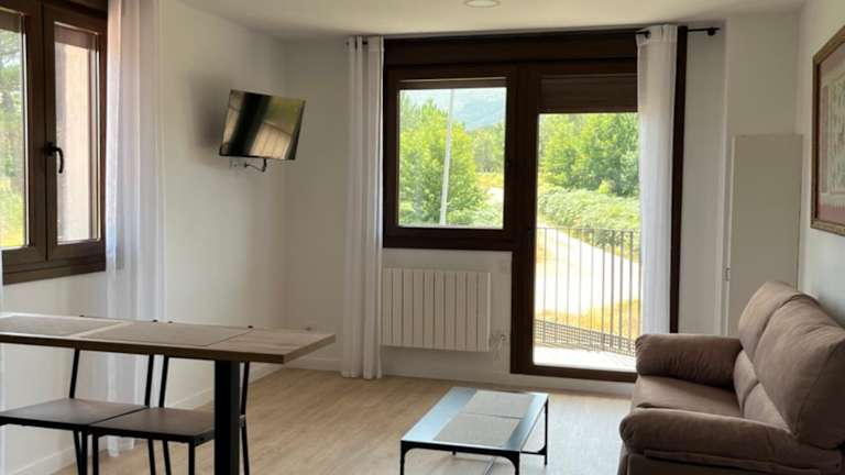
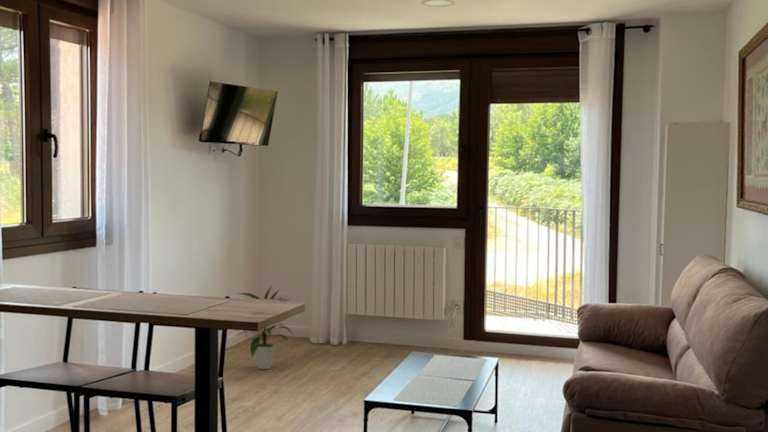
+ indoor plant (263, 330)
